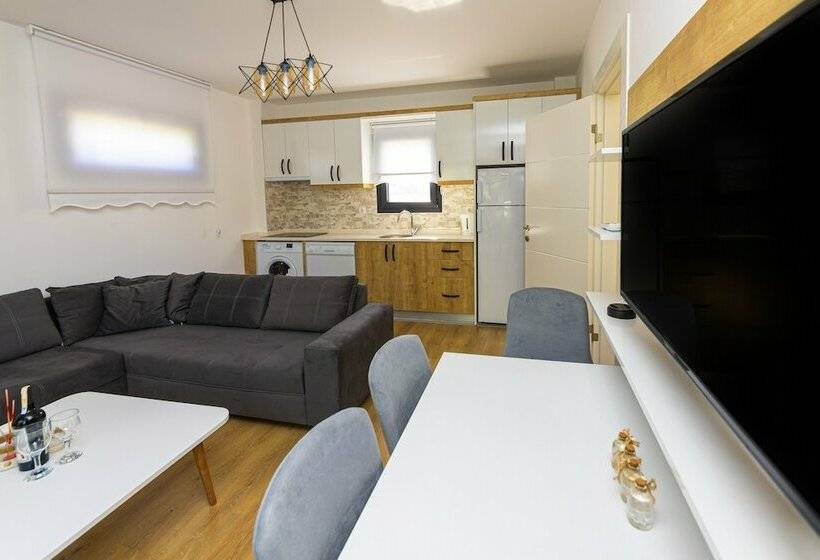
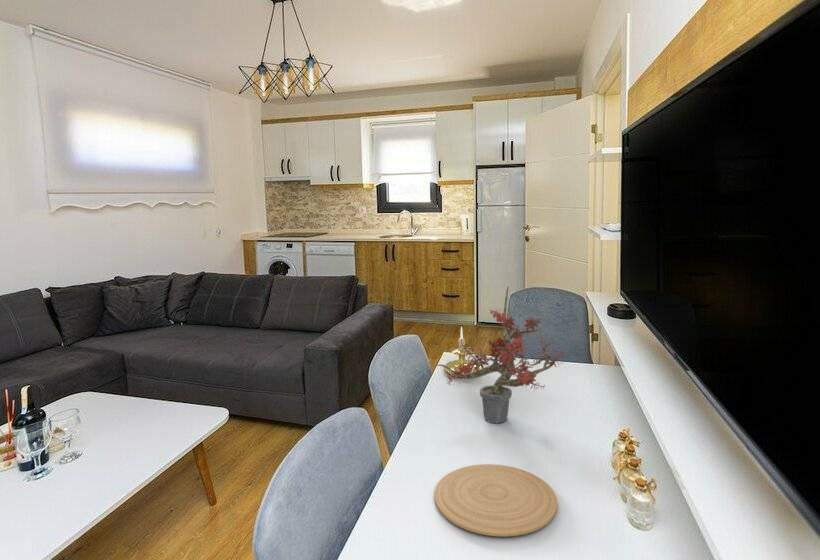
+ candle holder (461, 349)
+ potted plant (501, 353)
+ plate (494, 495)
